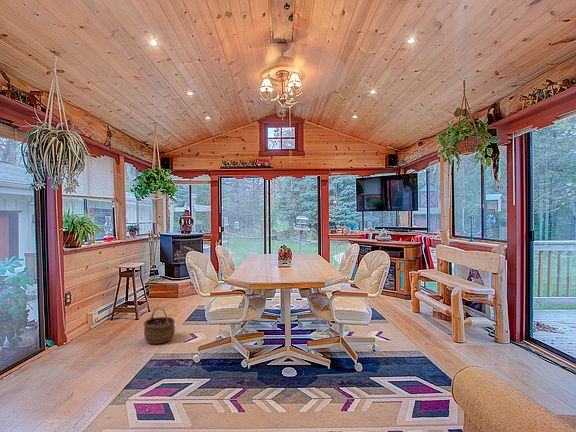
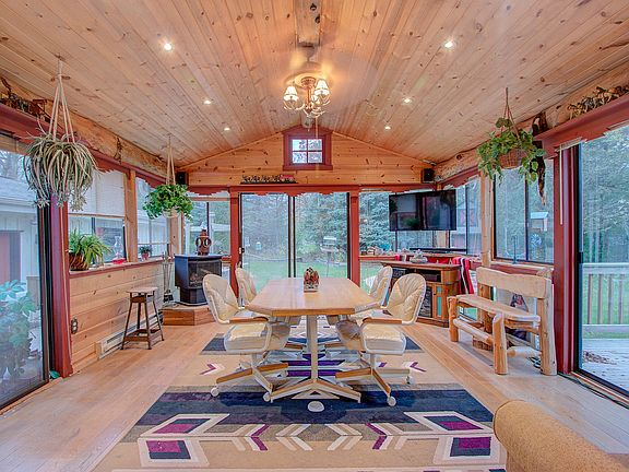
- wicker basket (159, 324)
